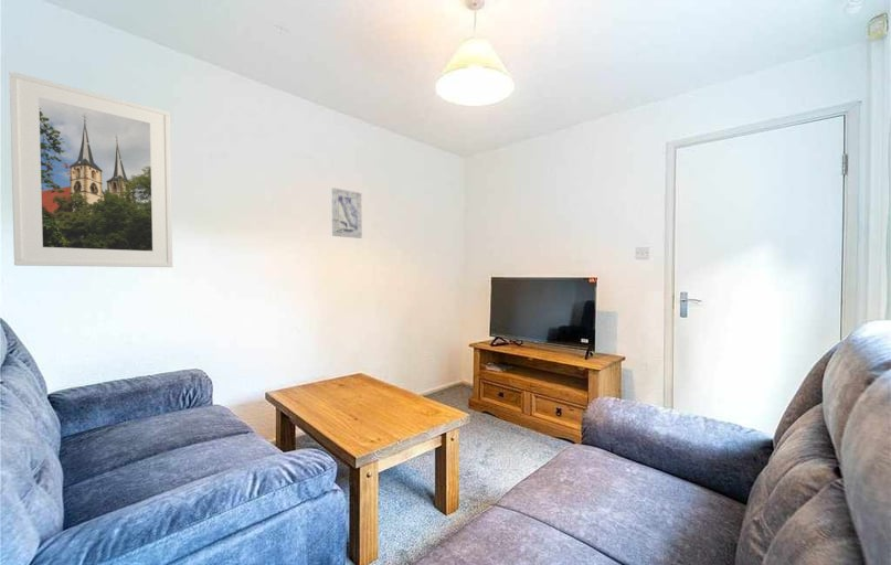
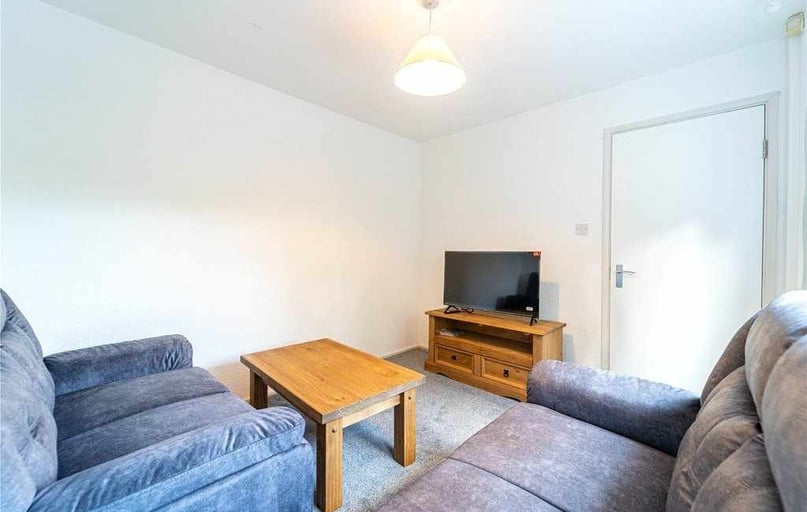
- wall art (347, 213)
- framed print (99, 180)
